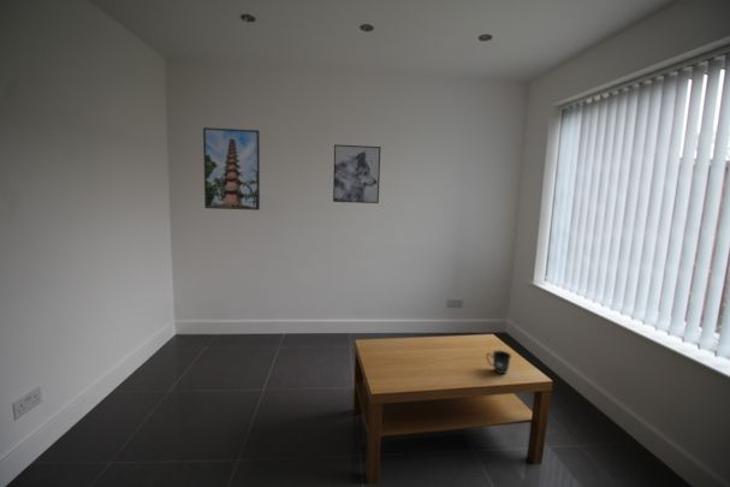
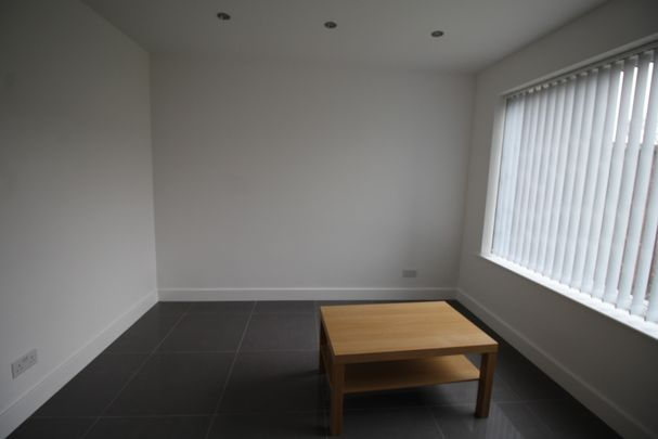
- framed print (231, 170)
- wall art (356, 174)
- mug (498, 361)
